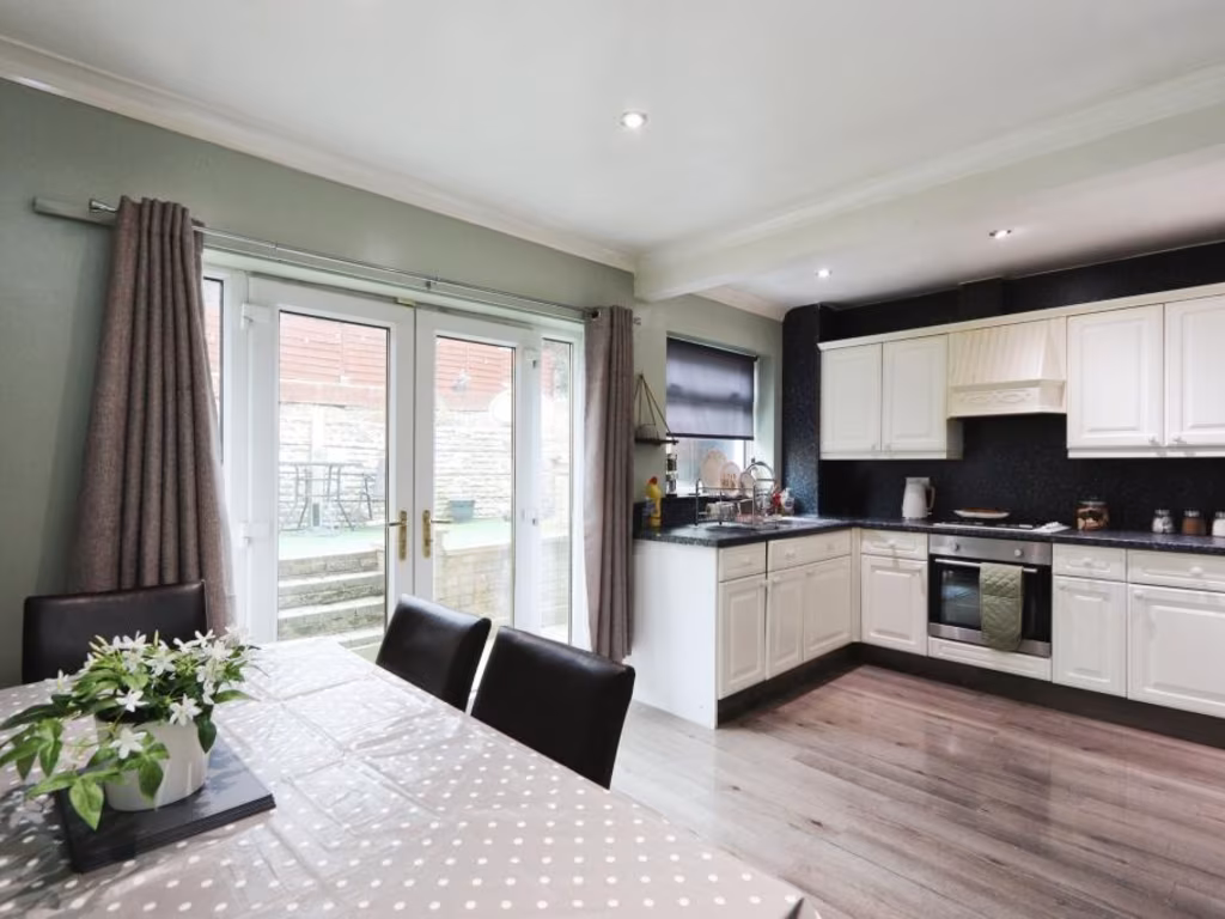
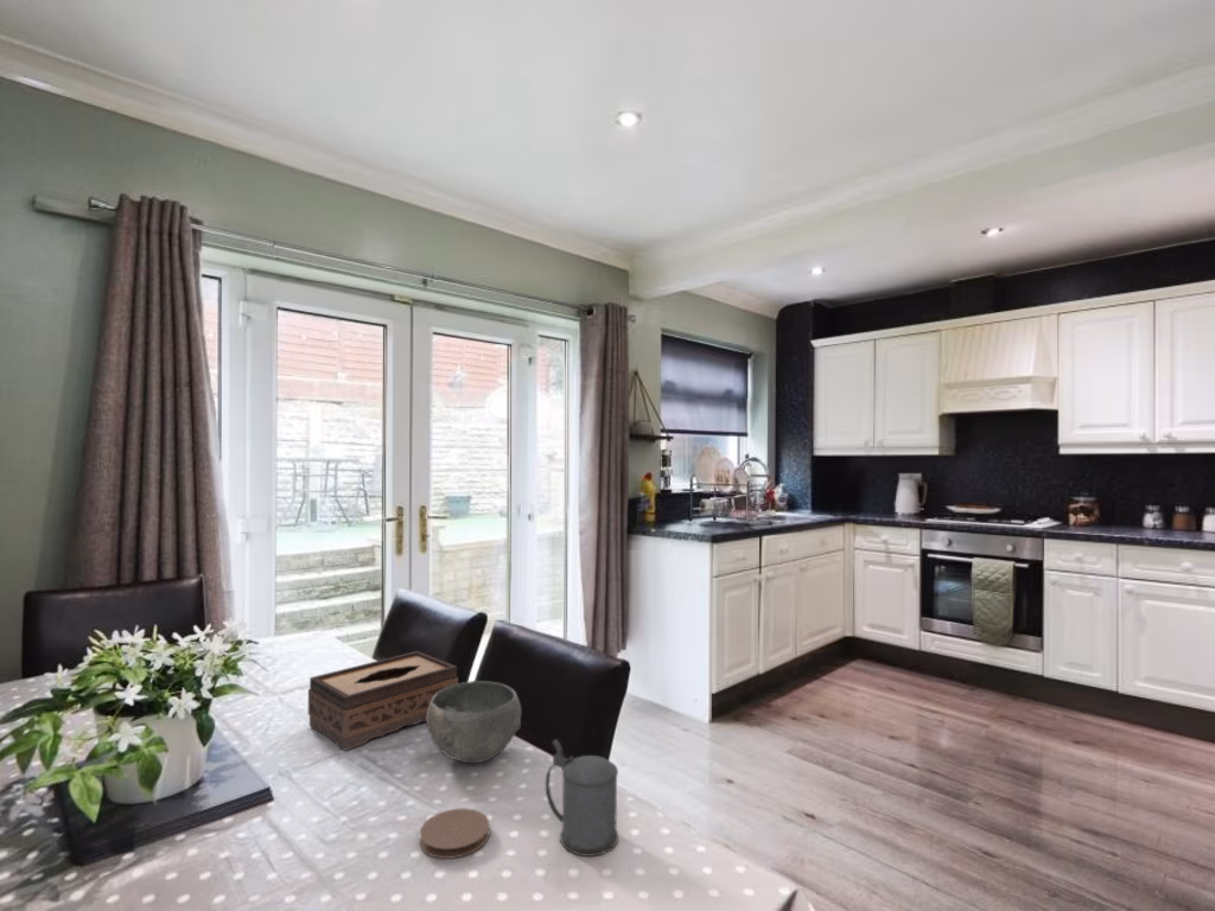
+ bowl (473, 725)
+ tissue box (384, 695)
+ beer stein (579, 790)
+ coaster (454, 832)
